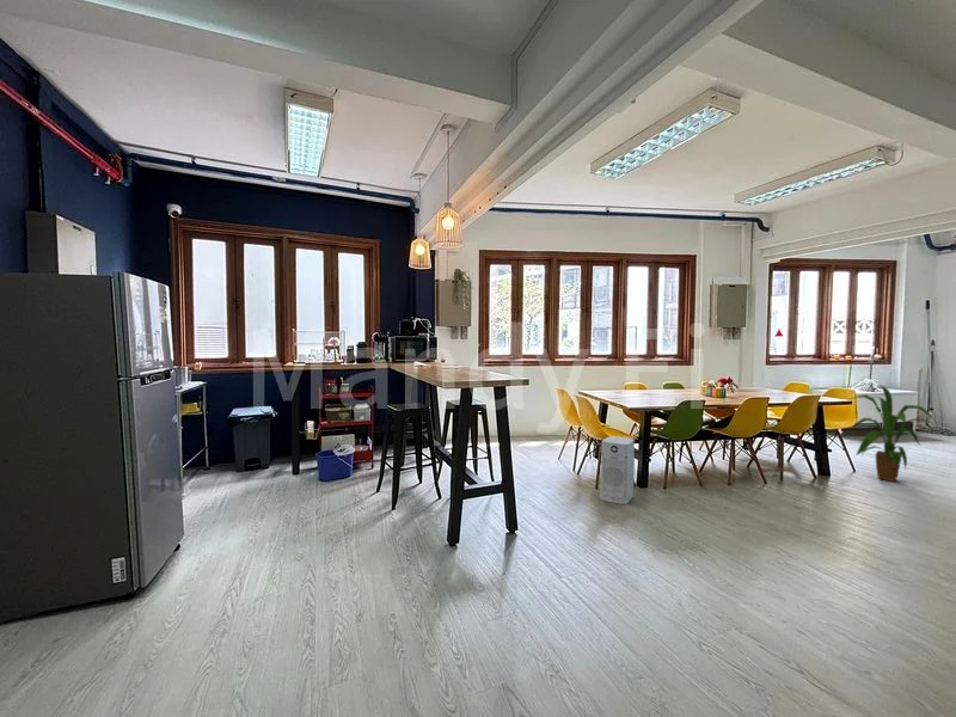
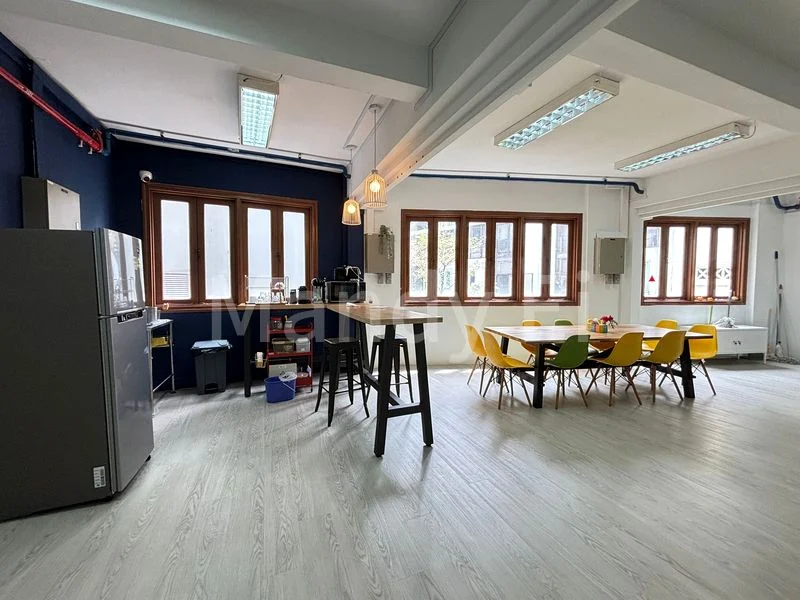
- house plant (887, 434)
- air purifier (617, 468)
